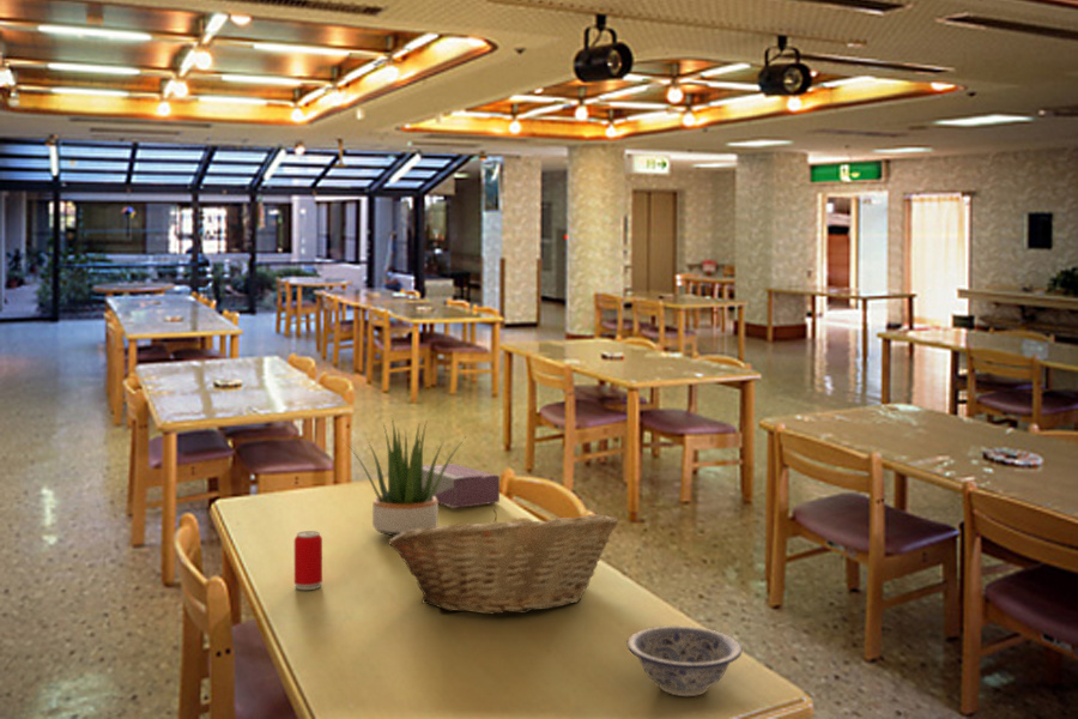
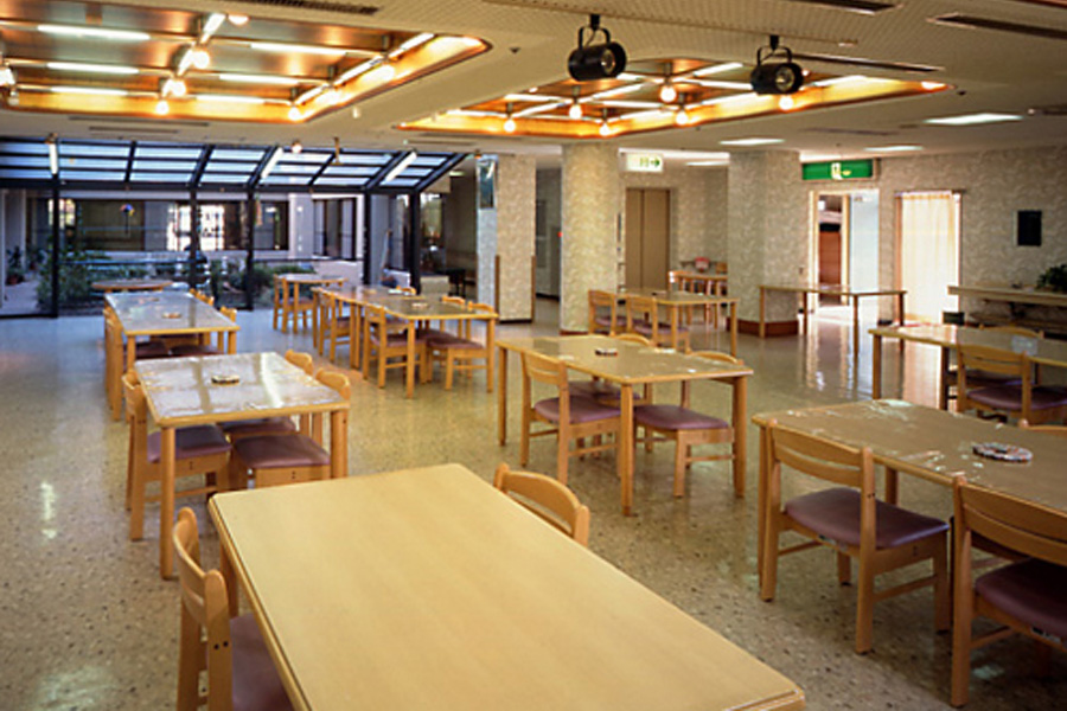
- tissue box (454, 483)
- potted plant (405, 477)
- beverage can (308, 560)
- fruit basket (504, 550)
- bowl (683, 665)
